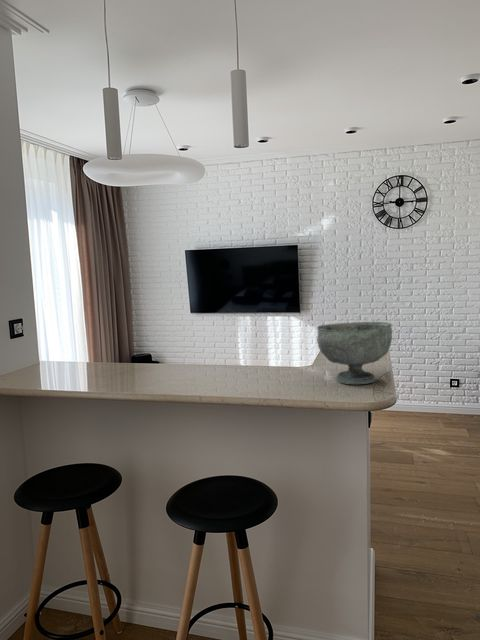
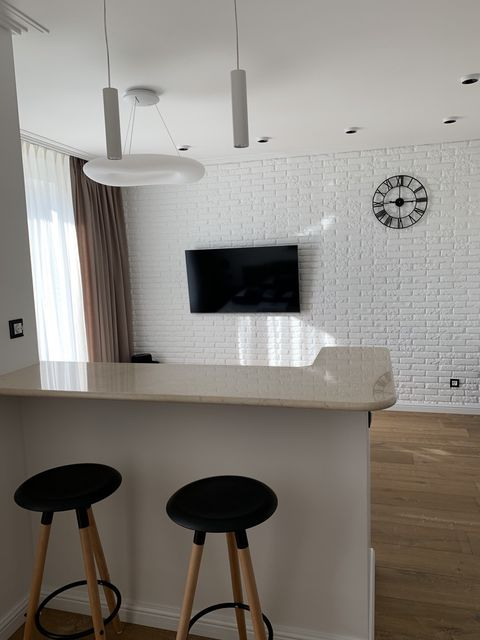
- decorative bowl (353, 352)
